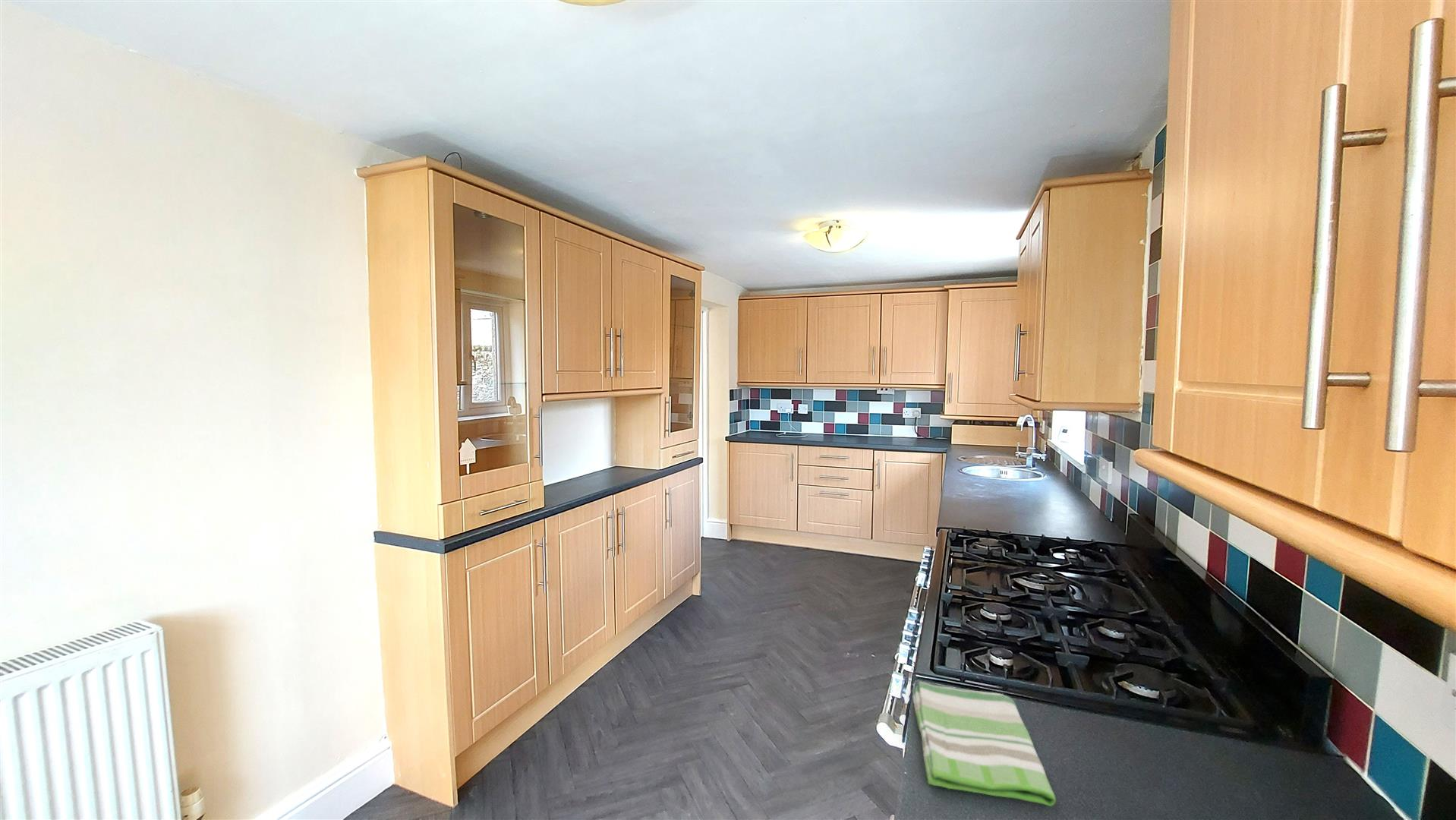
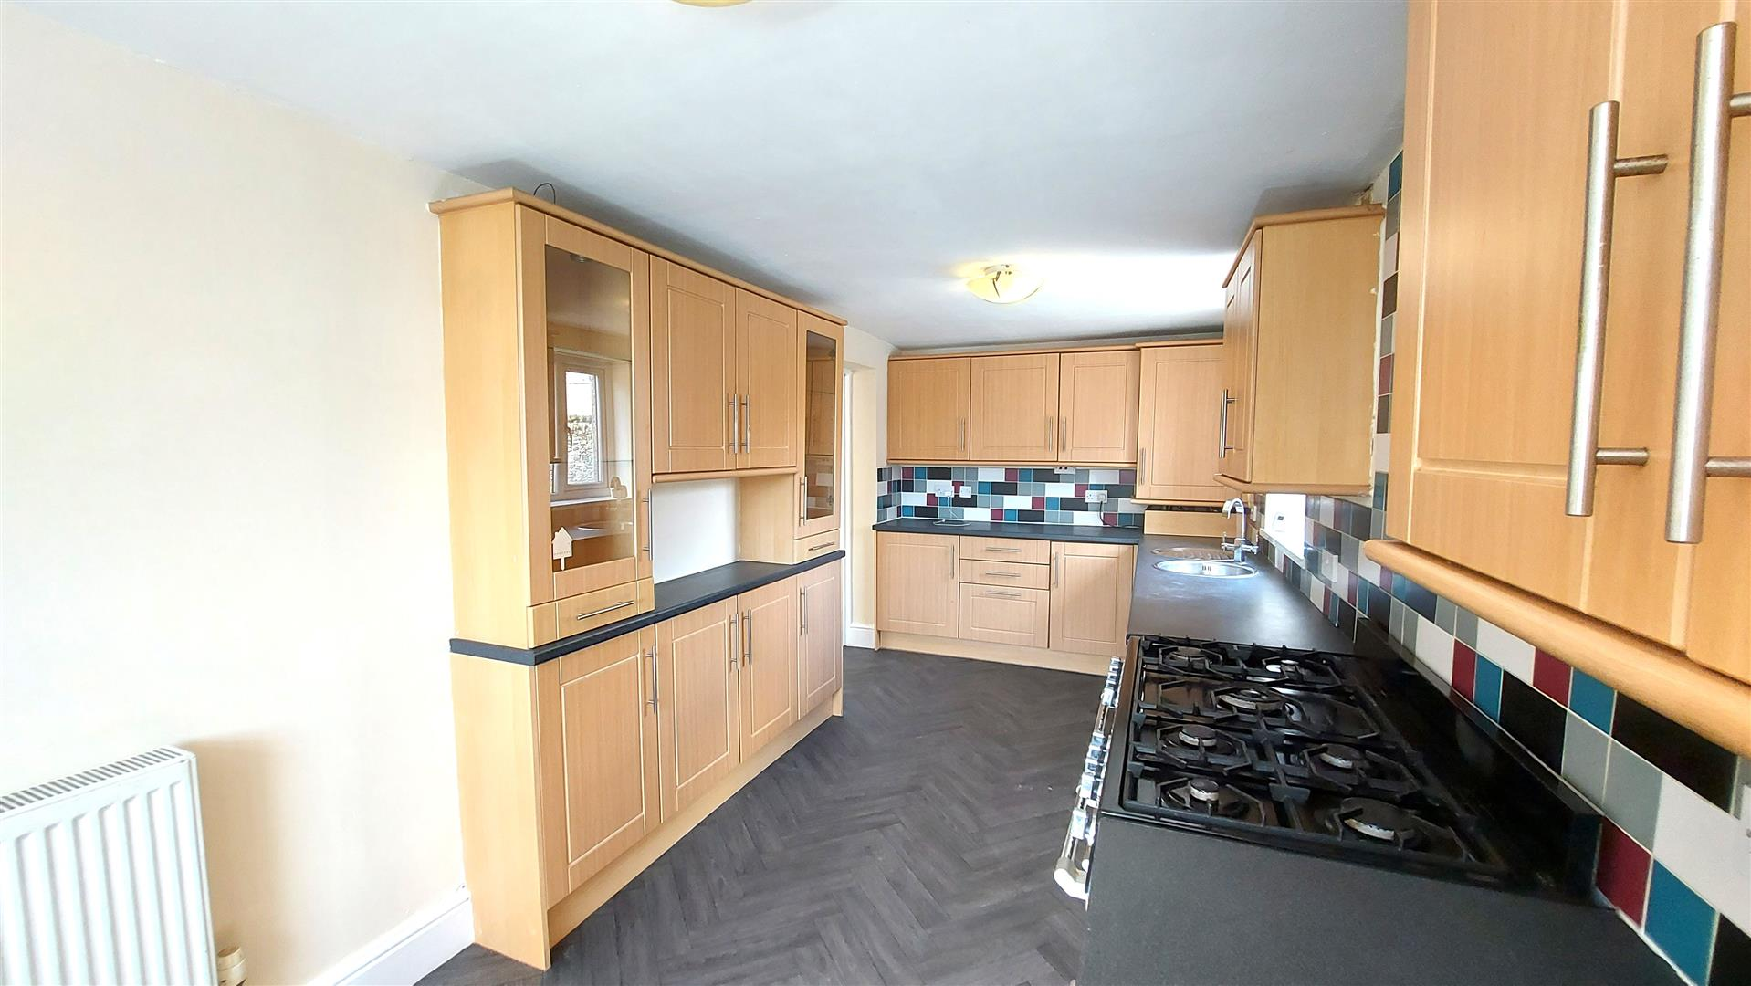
- dish towel (975, 734)
